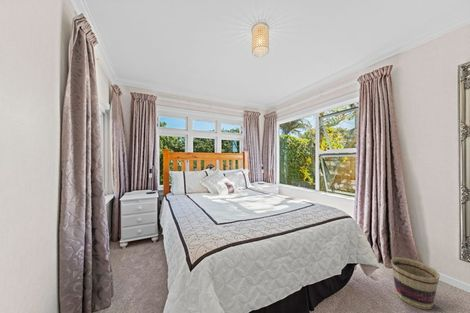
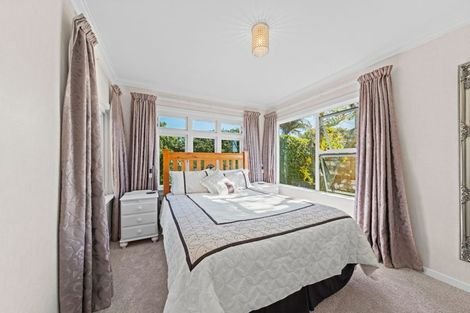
- basket (413, 282)
